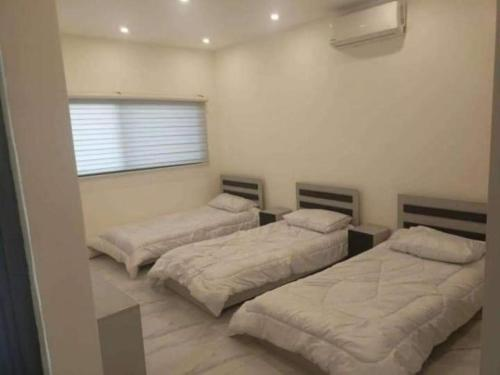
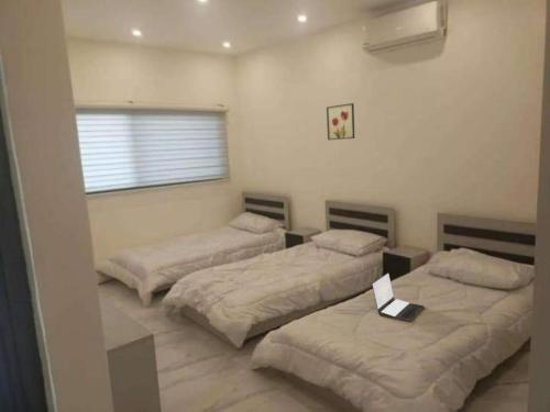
+ laptop (396, 299)
+ wall art (340, 122)
